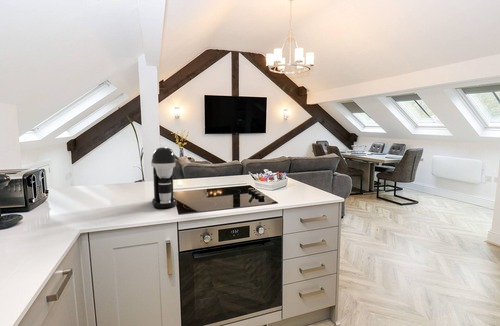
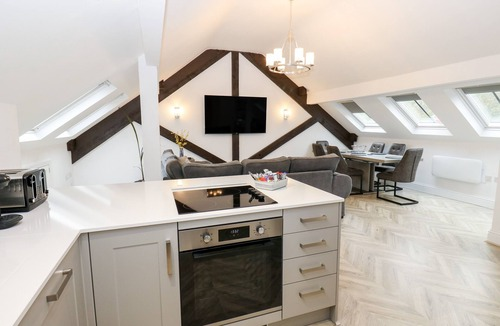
- coffee maker (163, 175)
